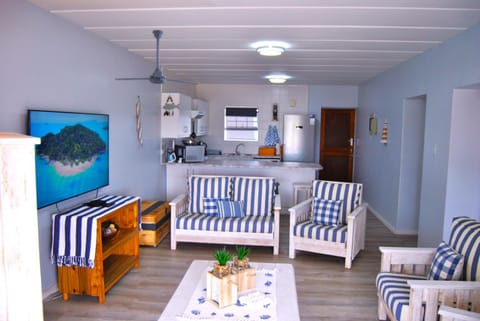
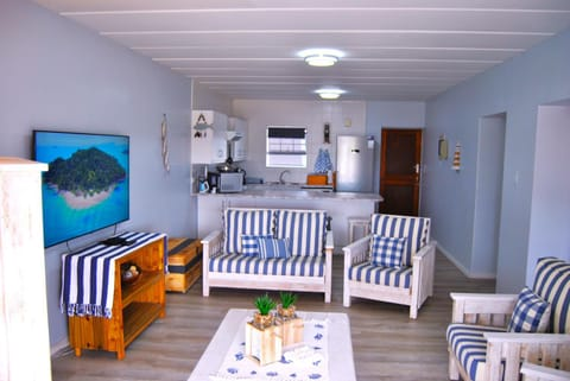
- ceiling fan (158, 54)
